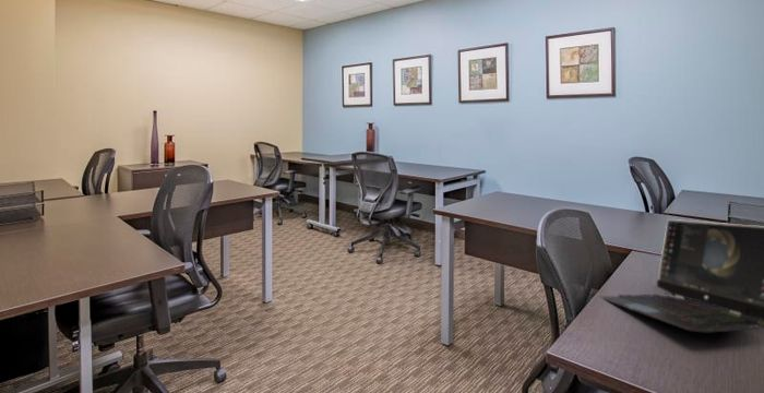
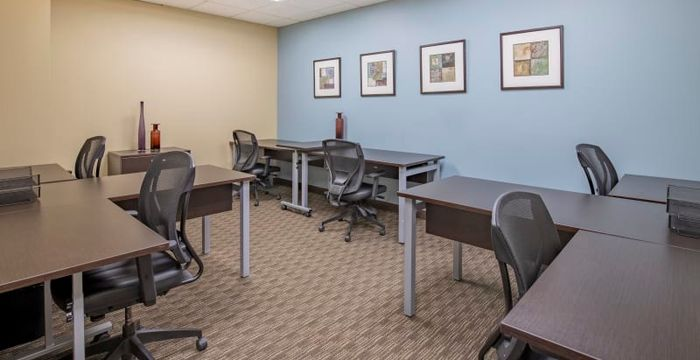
- laptop computer (677, 267)
